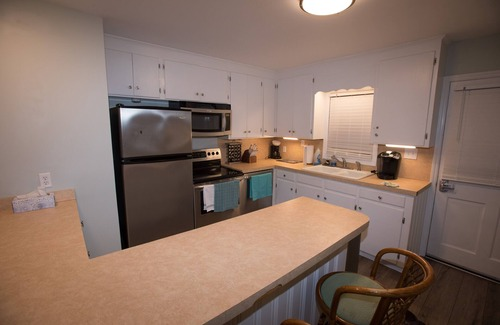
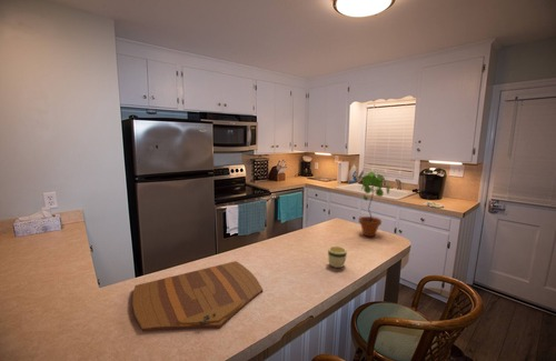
+ mug (335, 255)
+ cutting board (202, 293)
+ potted plant (369, 203)
